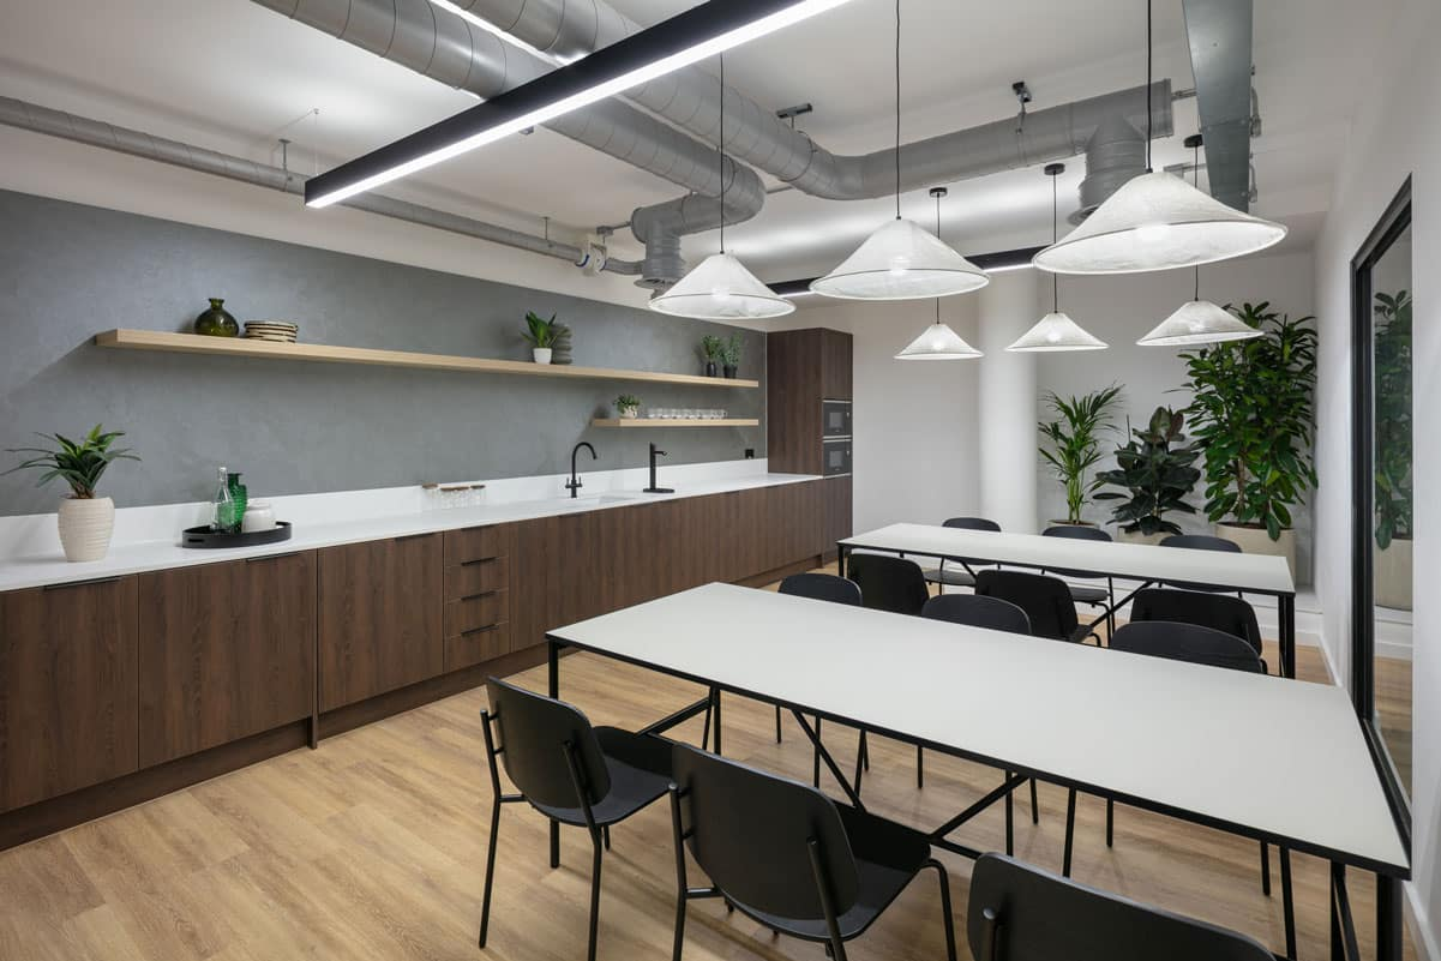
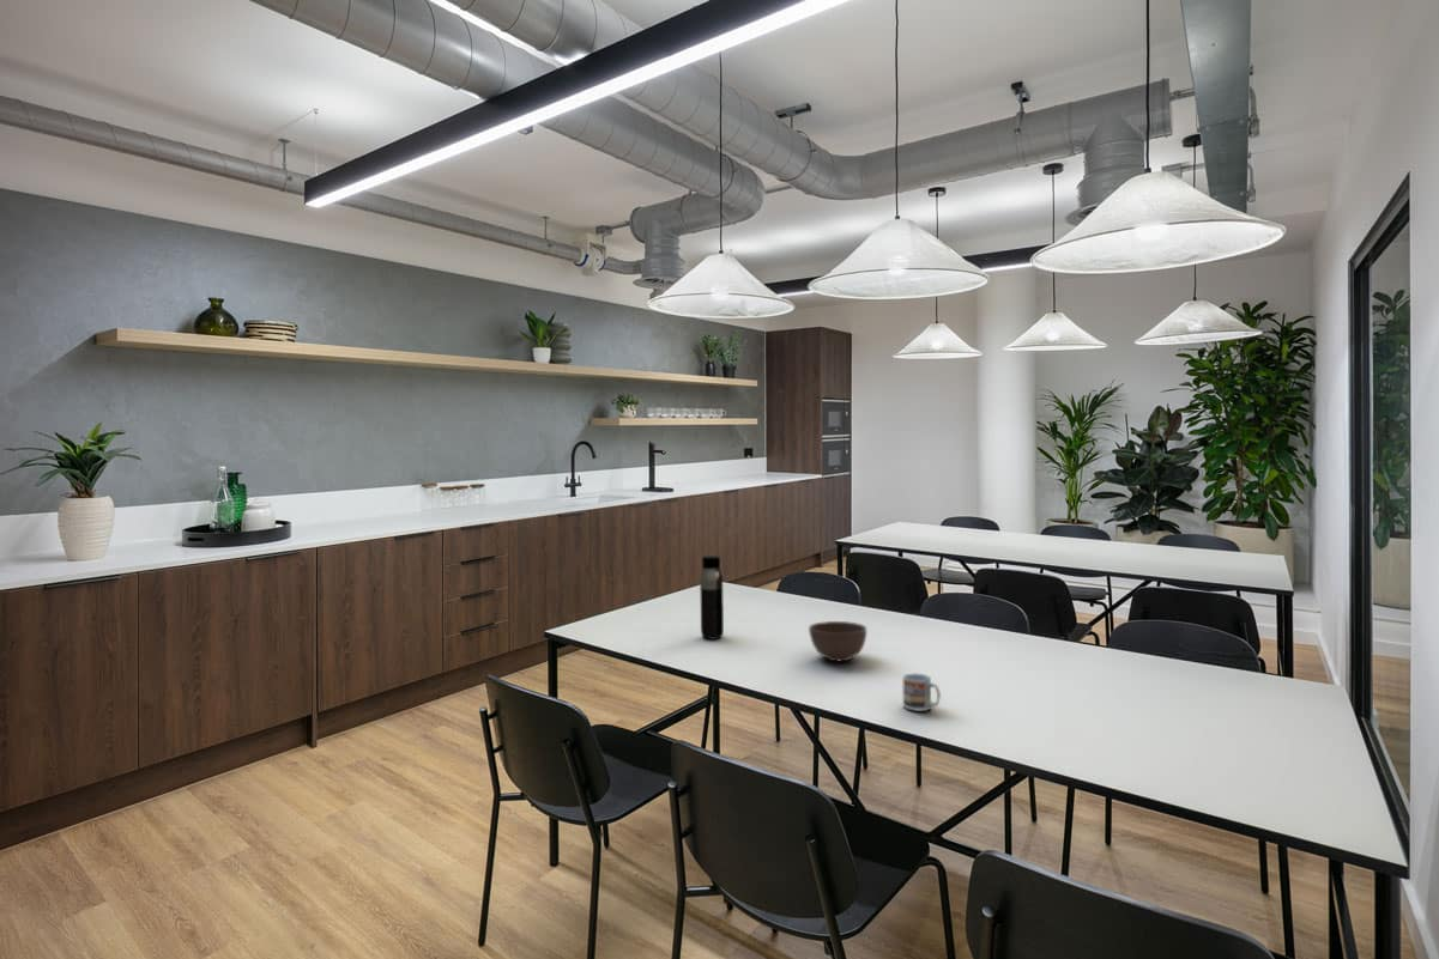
+ water bottle (711, 596)
+ bowl (838, 643)
+ cup (921, 692)
